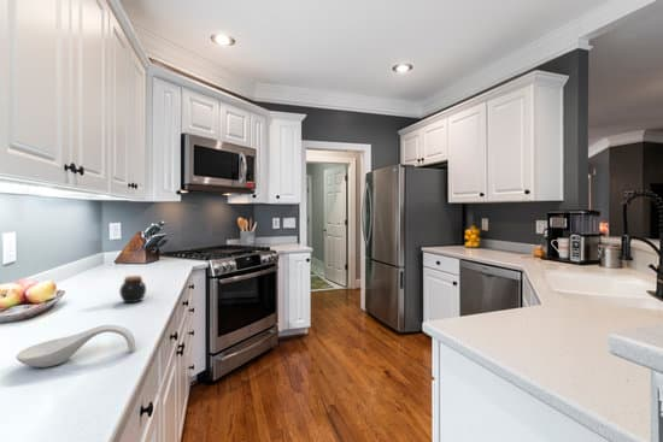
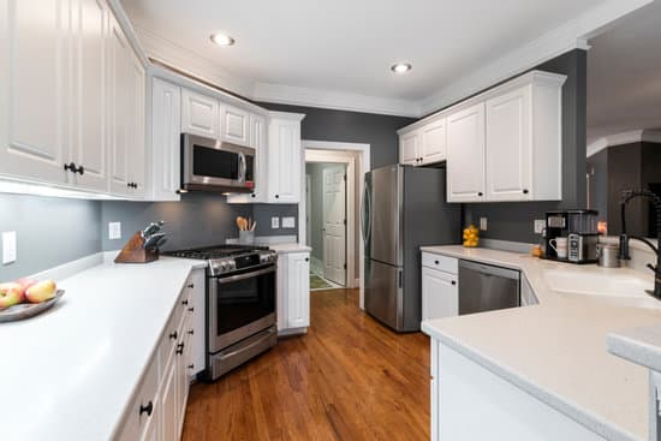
- jar (133, 288)
- spoon rest (80, 343)
